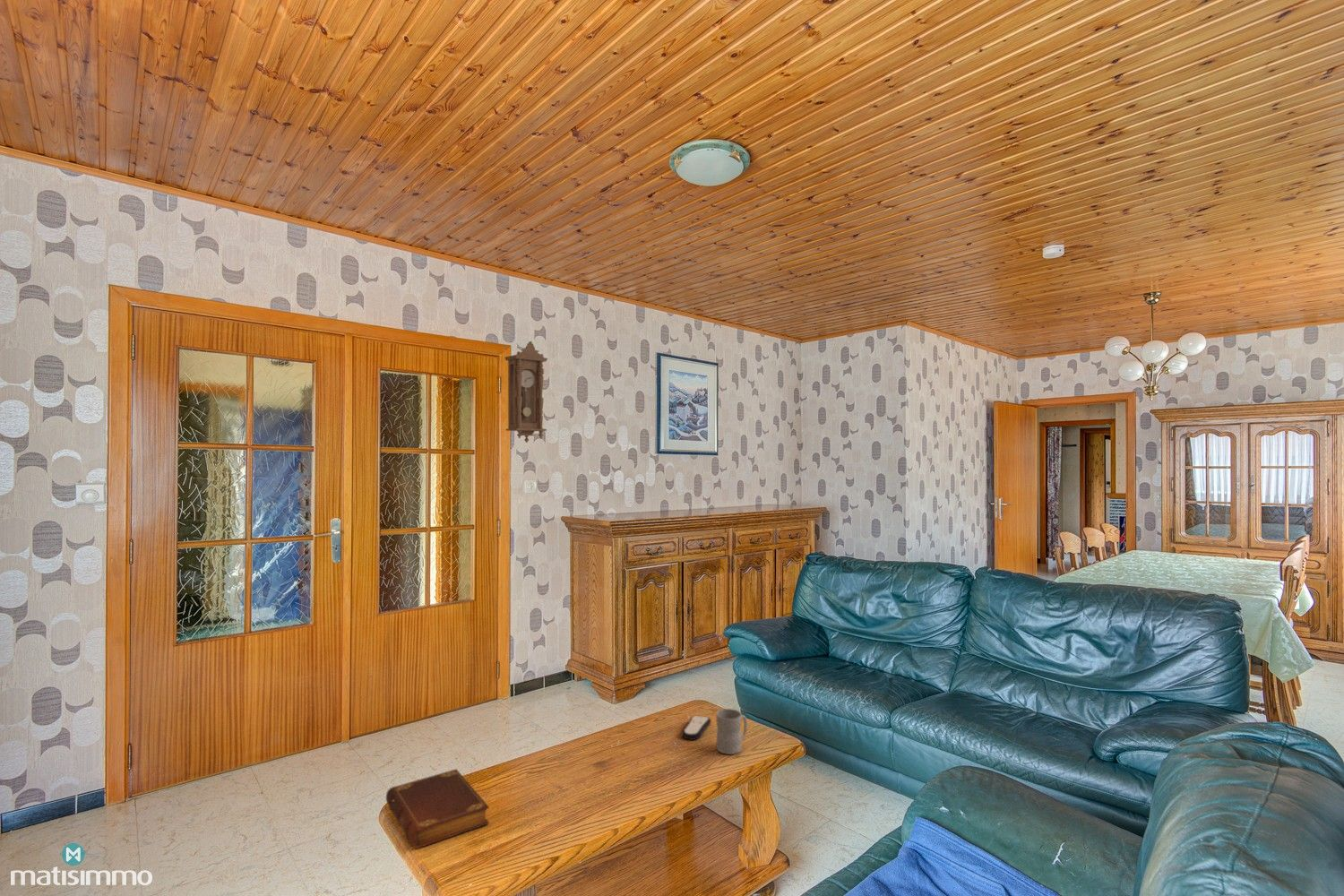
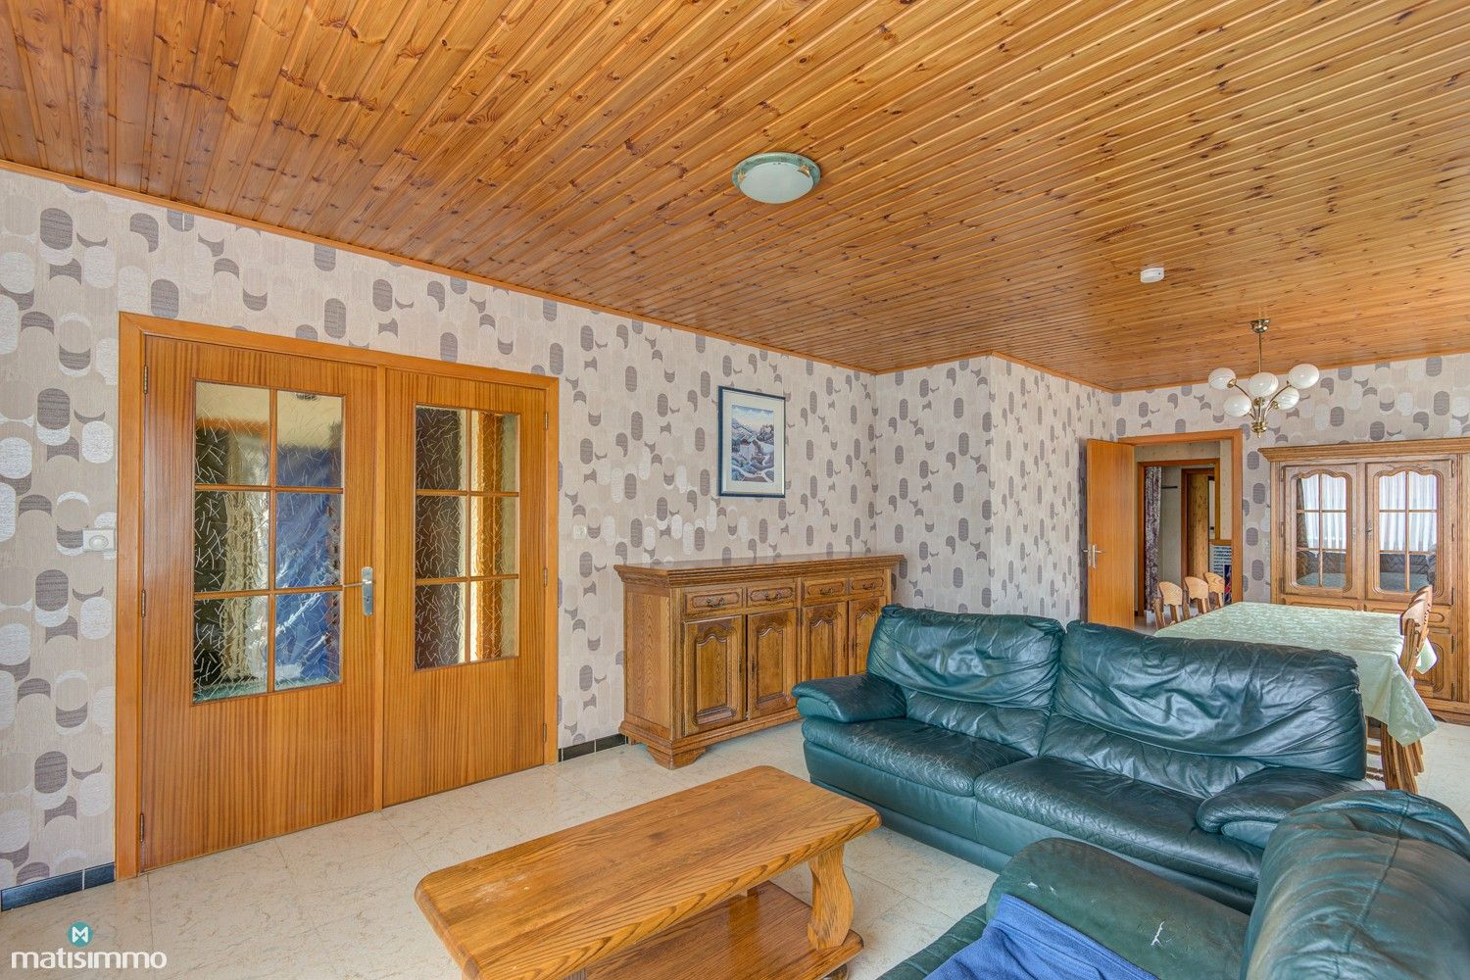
- book (435, 806)
- pendulum clock (526, 392)
- mug (733, 729)
- remote control (695, 727)
